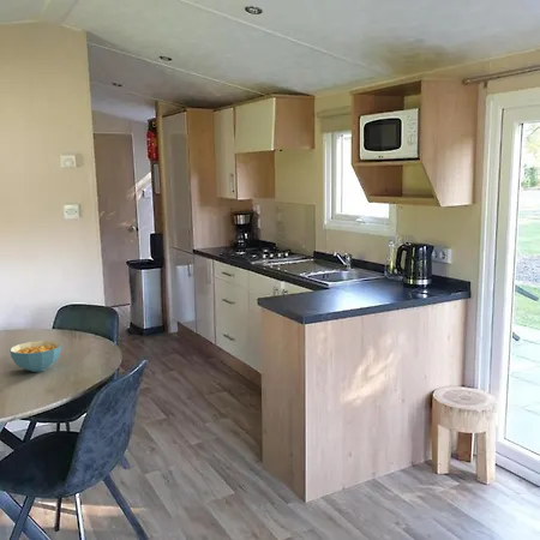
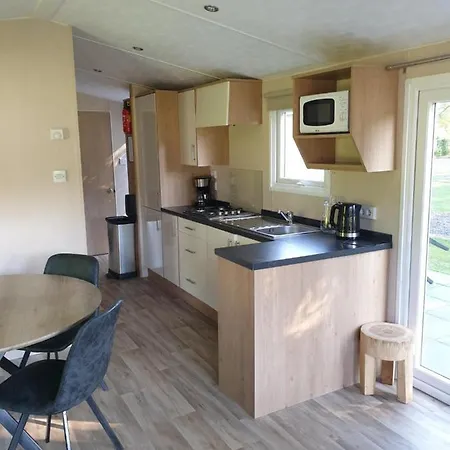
- cereal bowl (36, 358)
